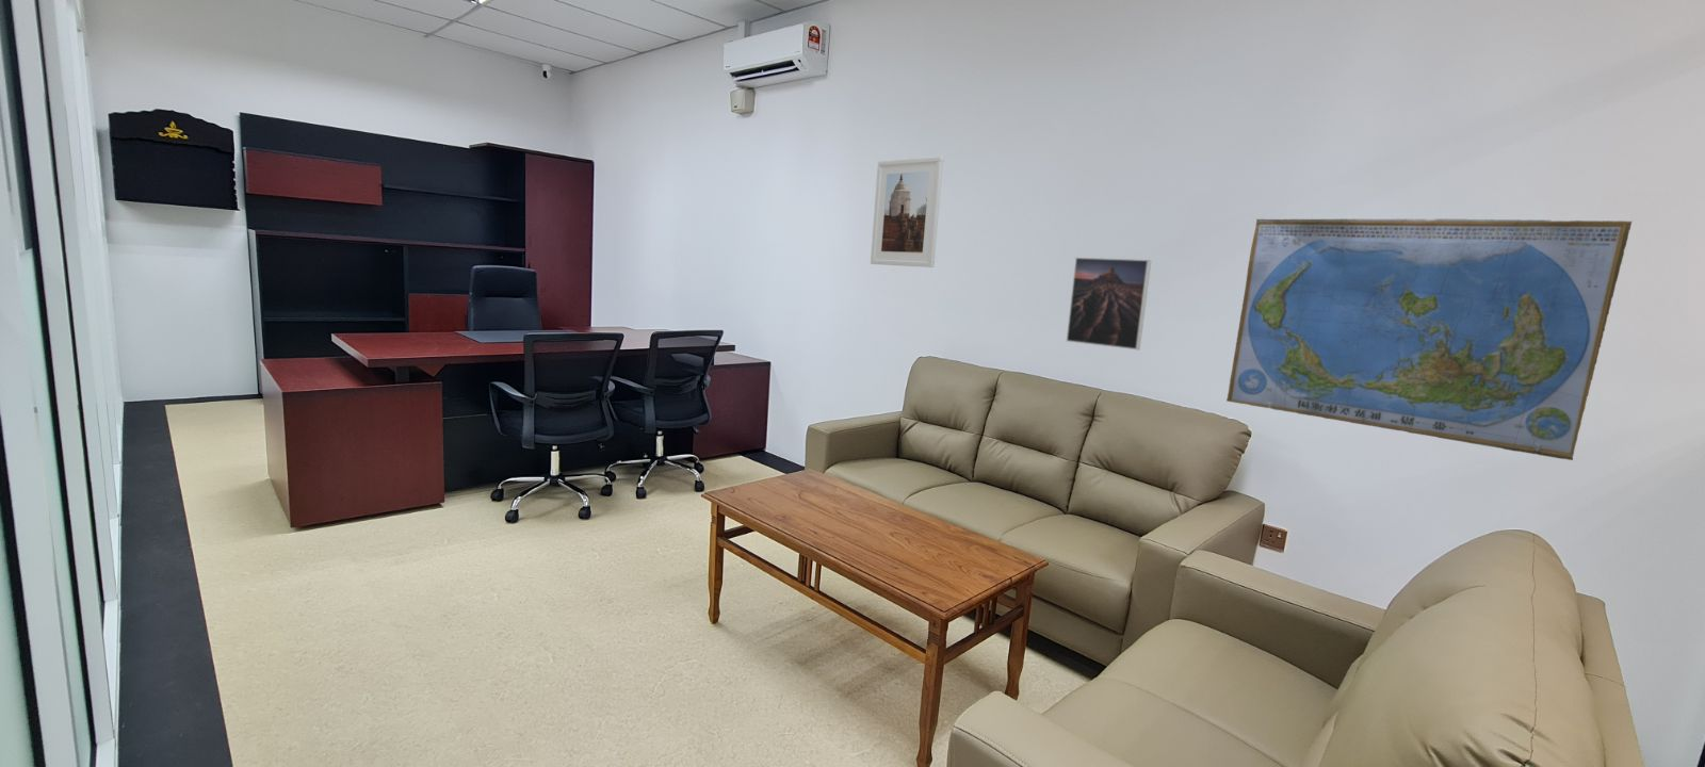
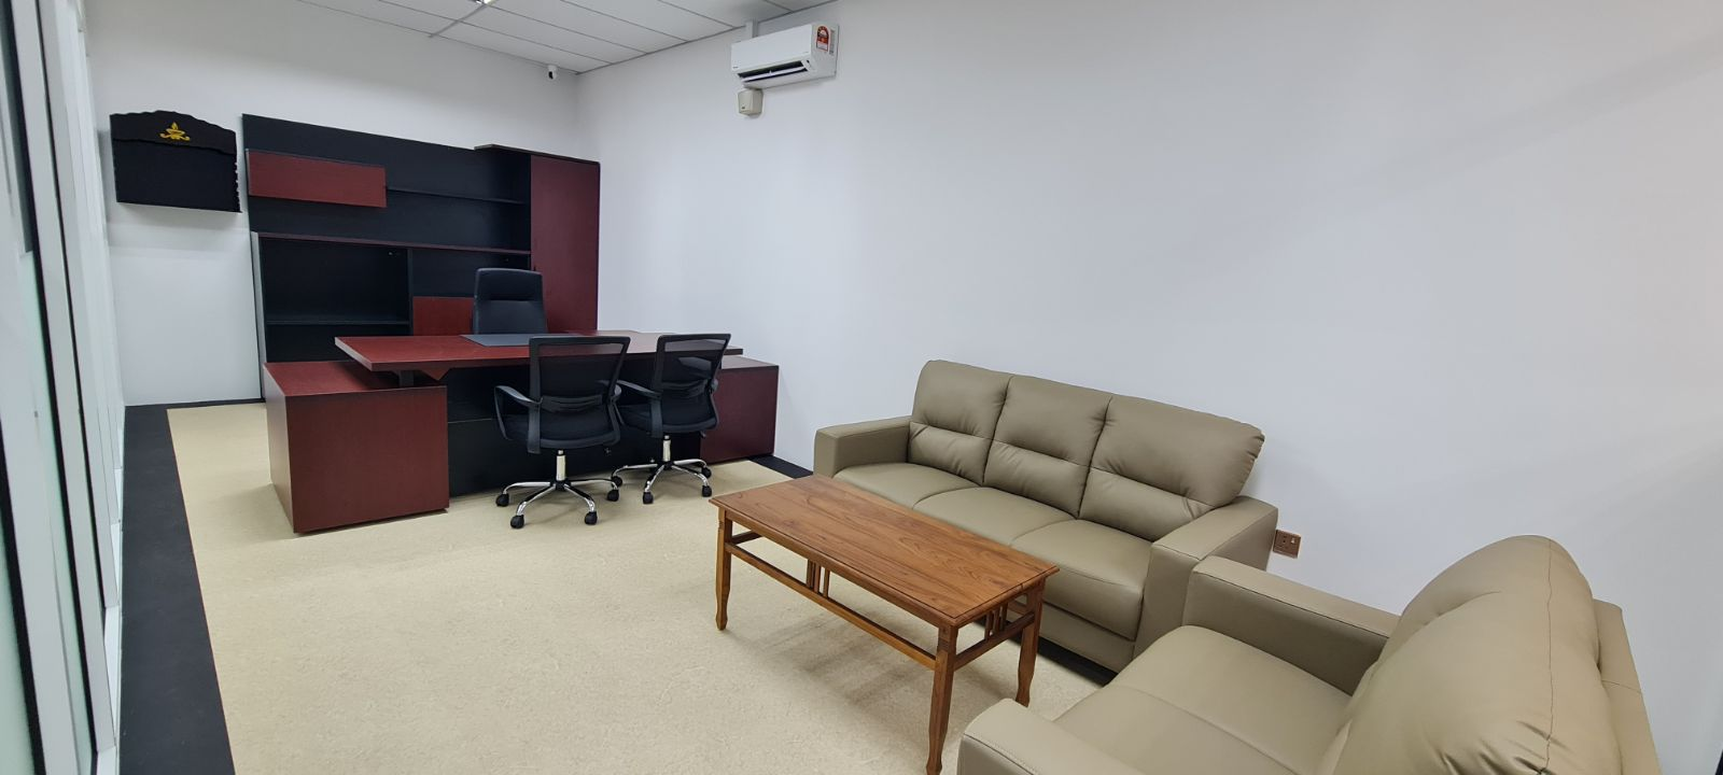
- world map (1397, 325)
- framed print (905, 212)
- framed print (1106, 301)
